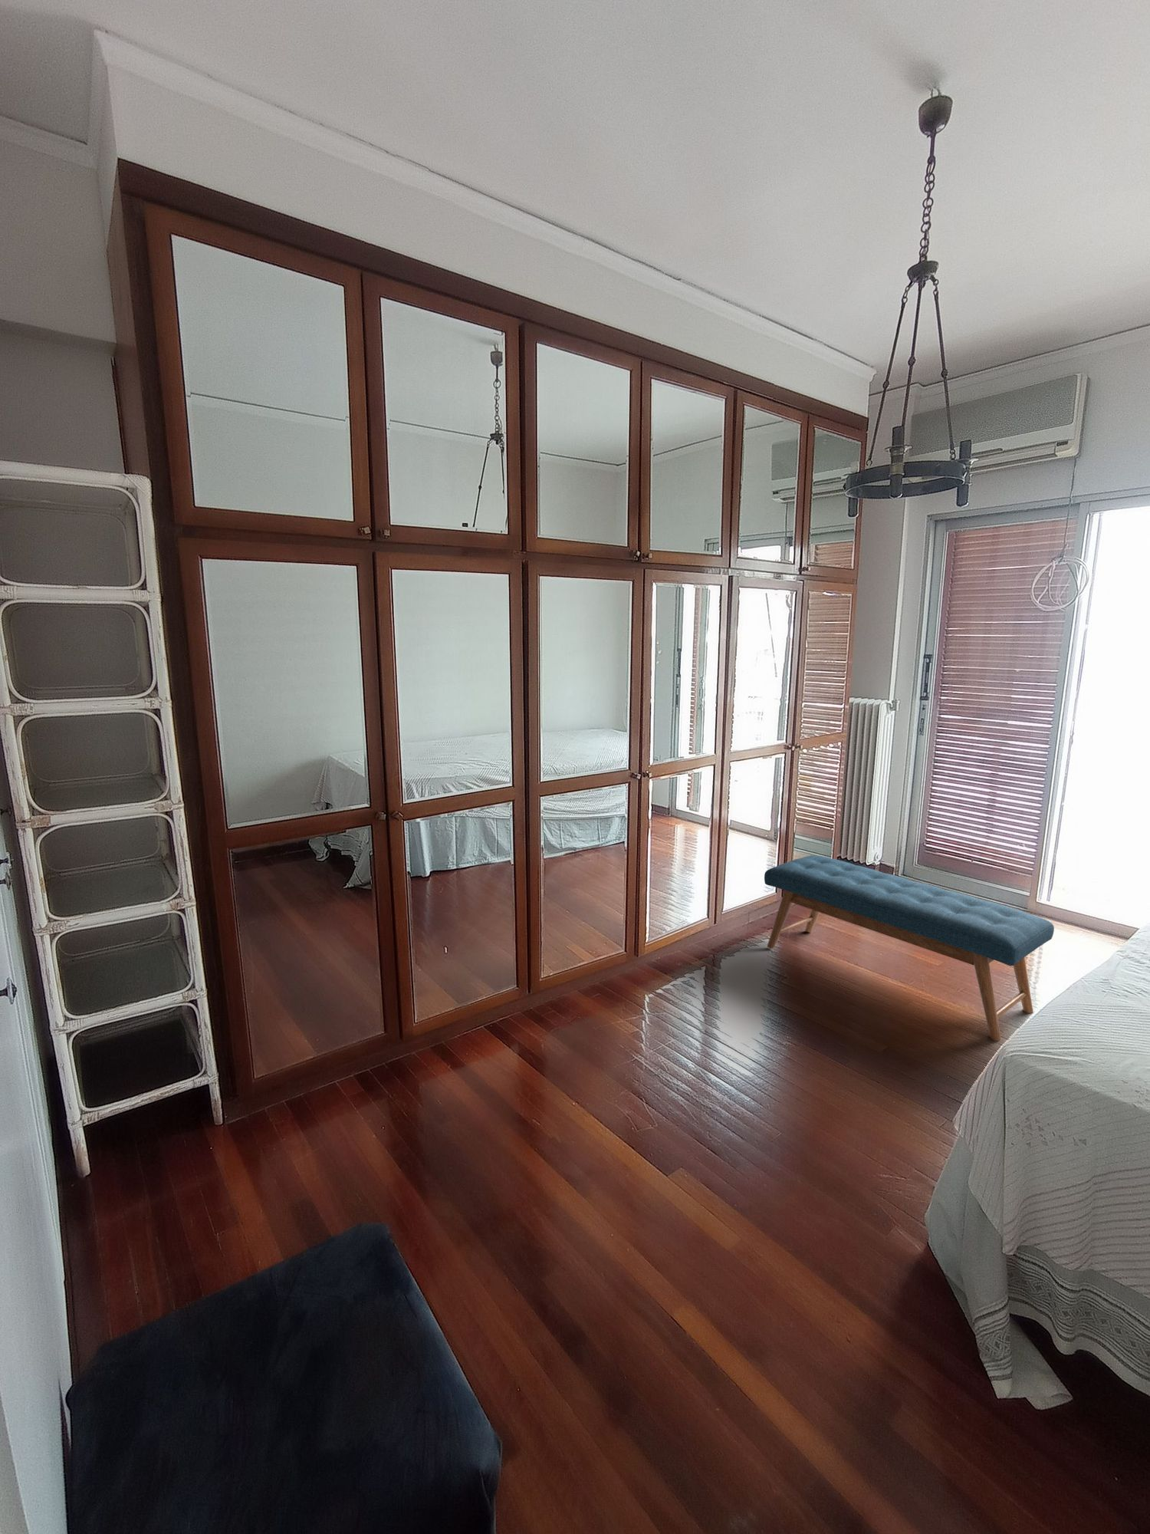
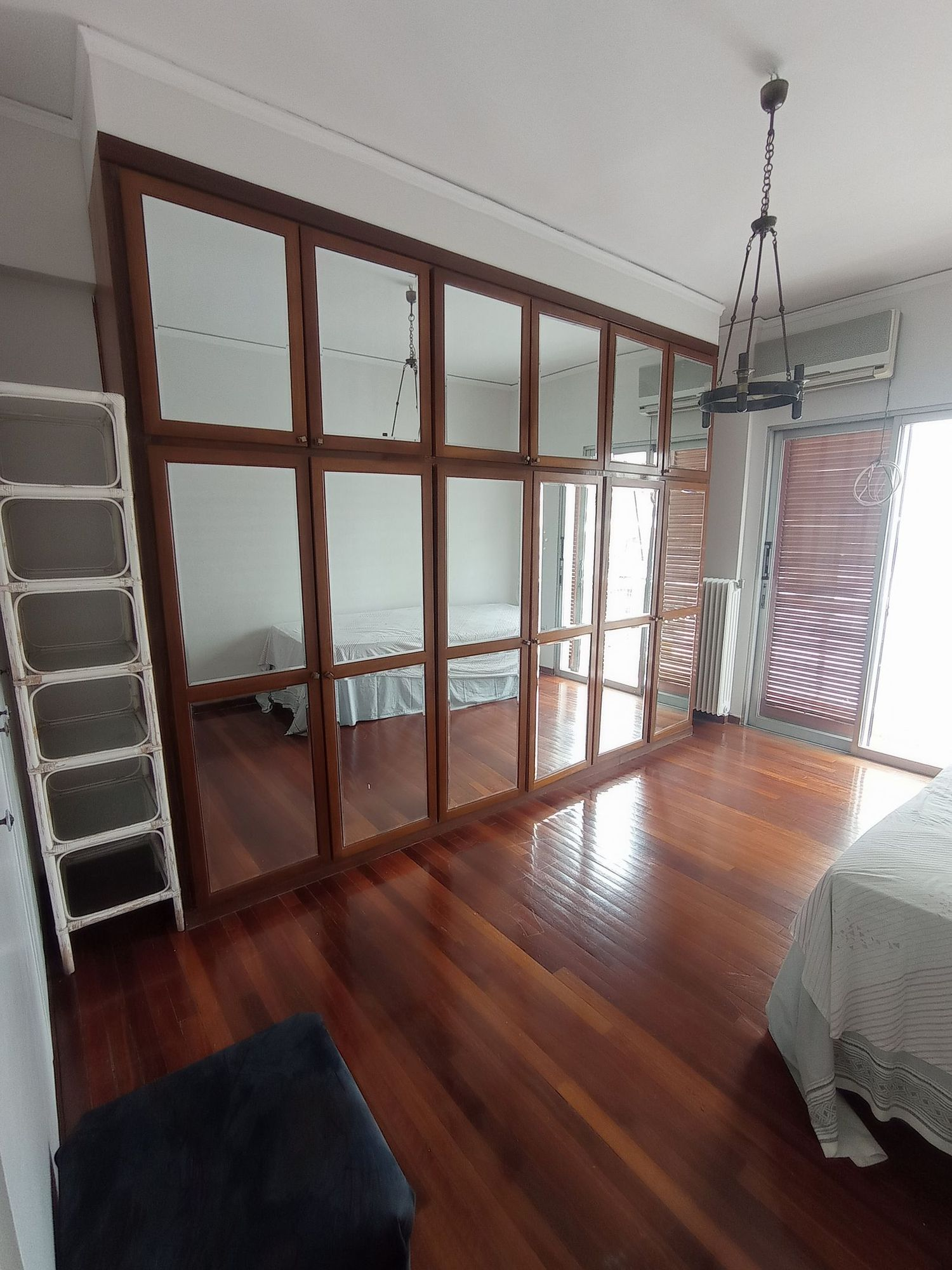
- bench (890, 932)
